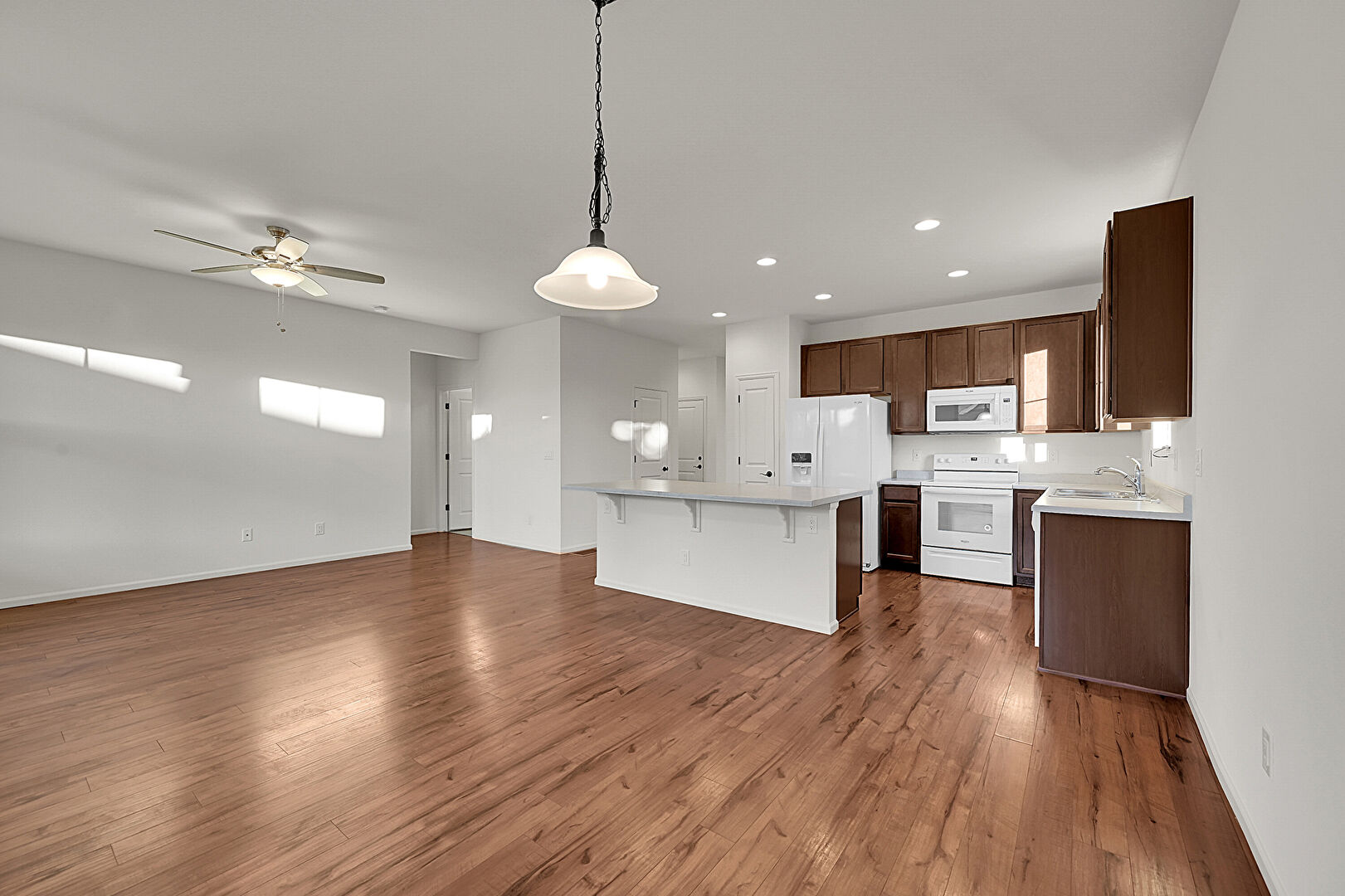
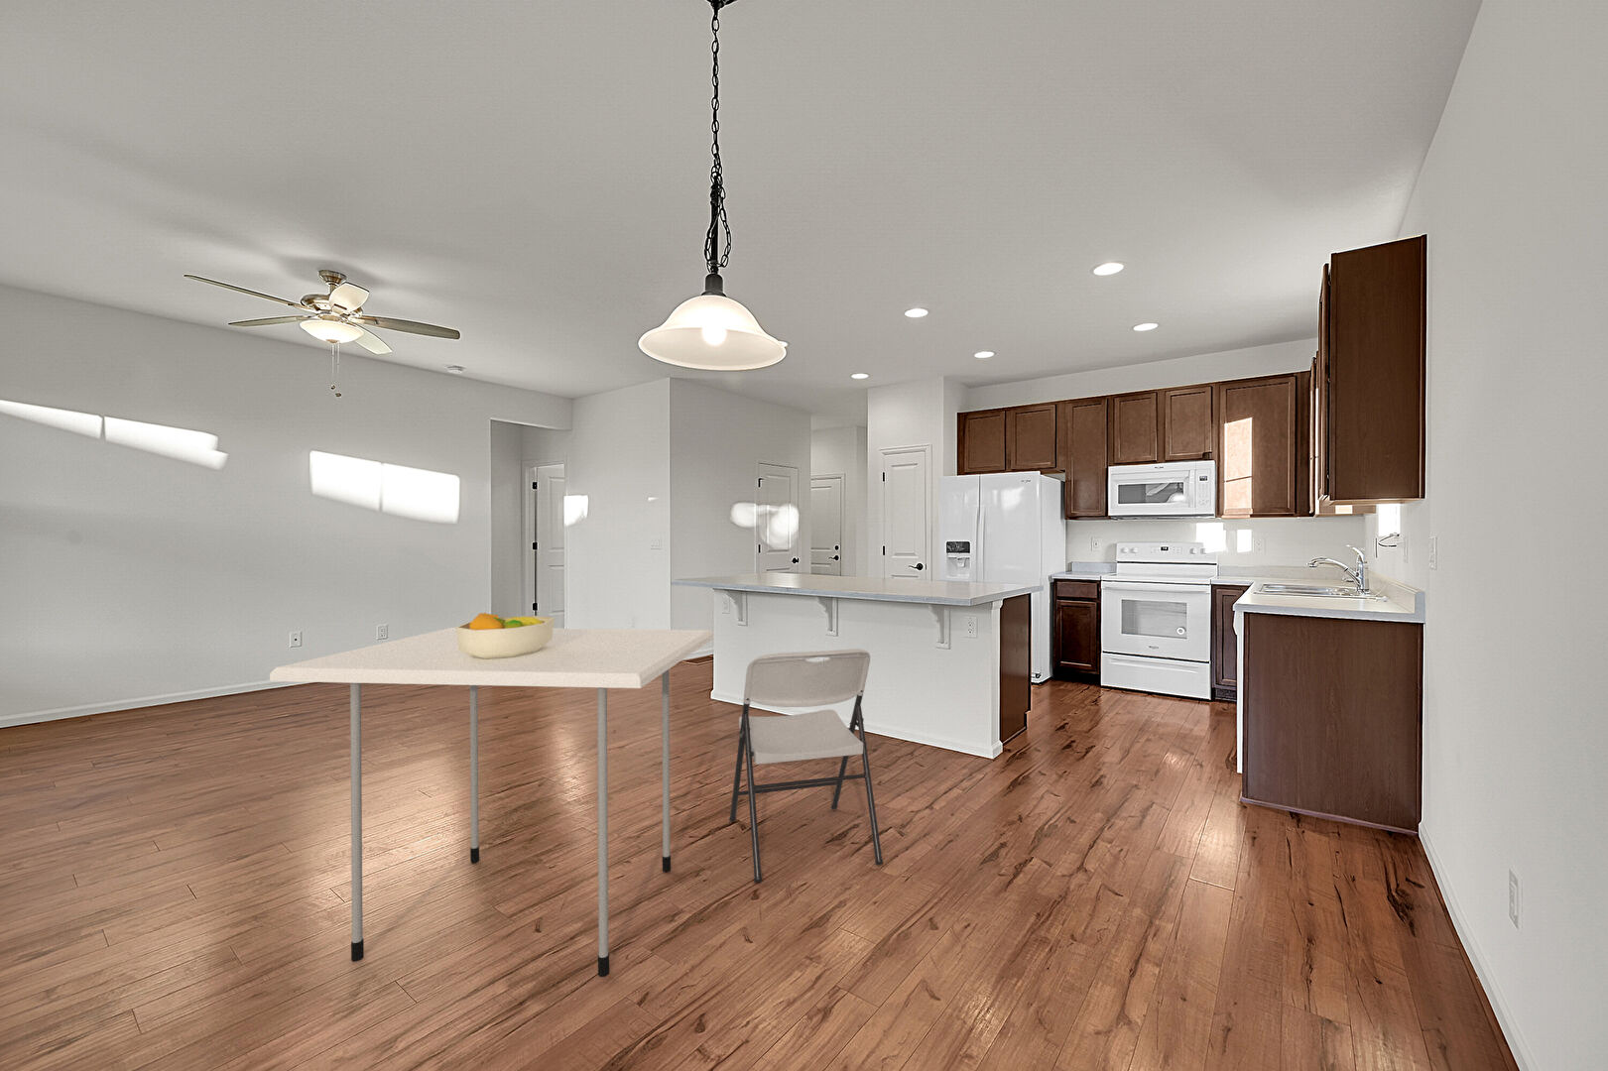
+ chair (801, 741)
+ fruit bowl (507, 630)
+ dining table (477, 777)
